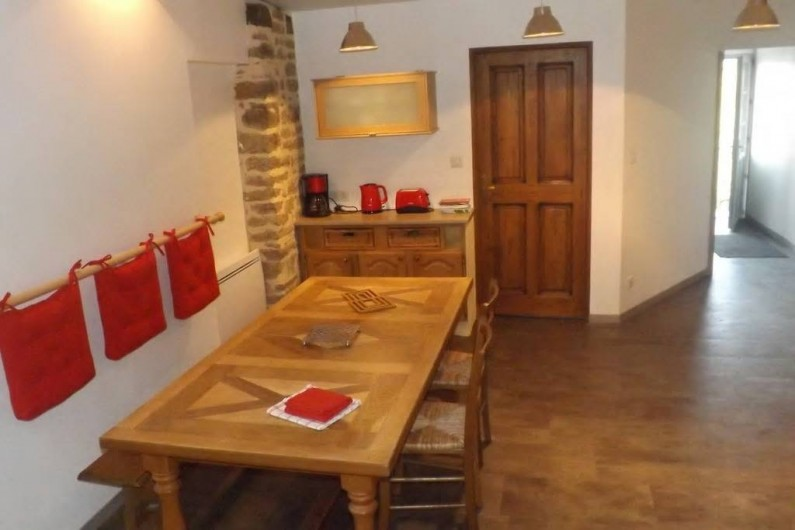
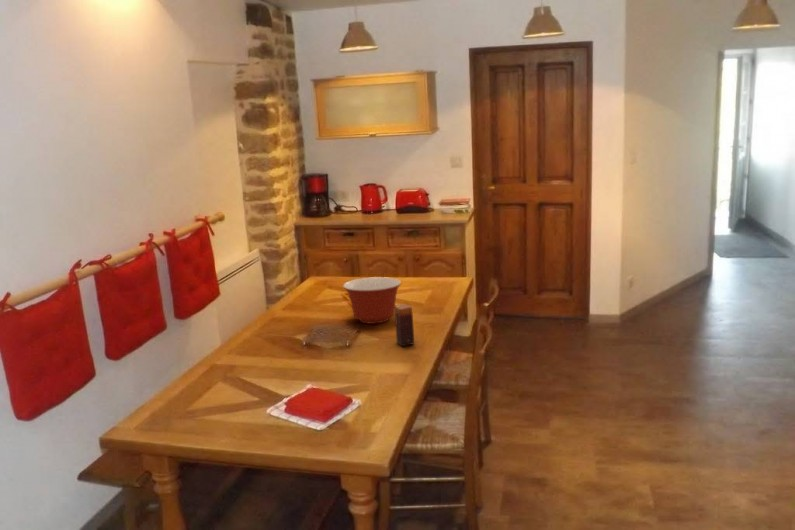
+ candle (404, 324)
+ mixing bowl (373, 301)
